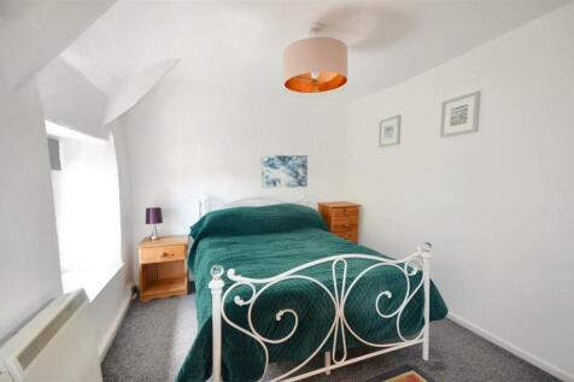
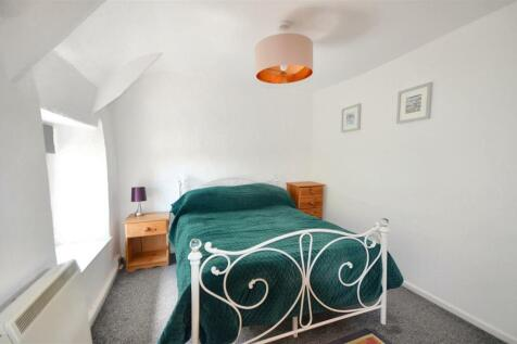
- wall art (285, 171)
